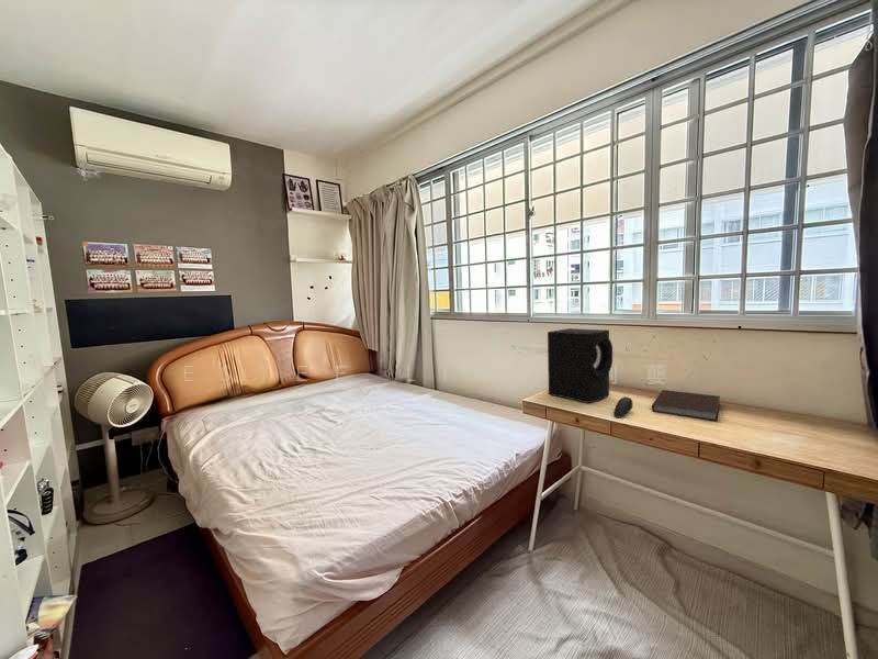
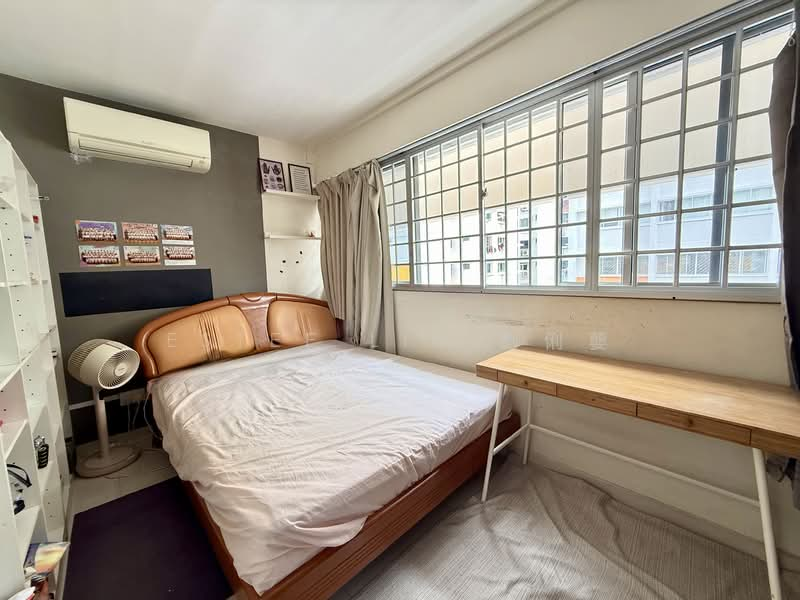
- notebook (686, 403)
- speaker (579, 362)
- computer mouse (622, 406)
